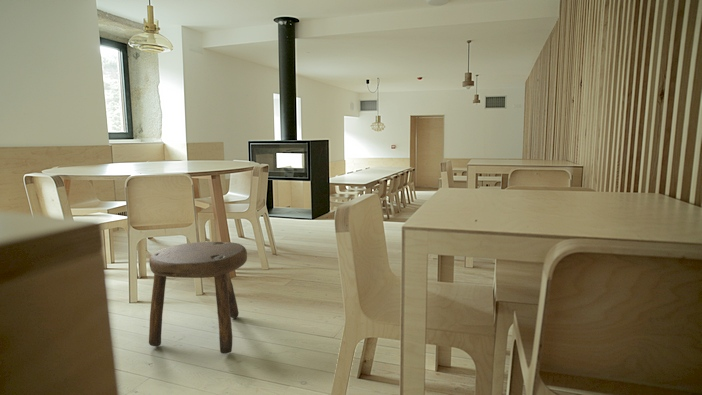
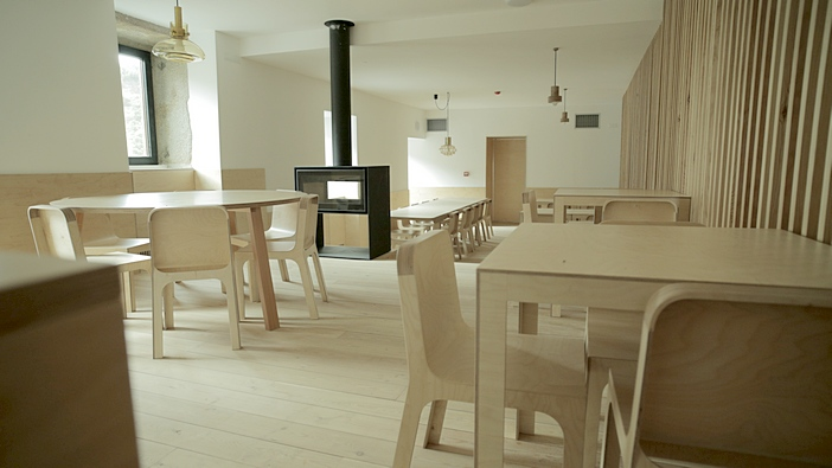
- stool (216, 292)
